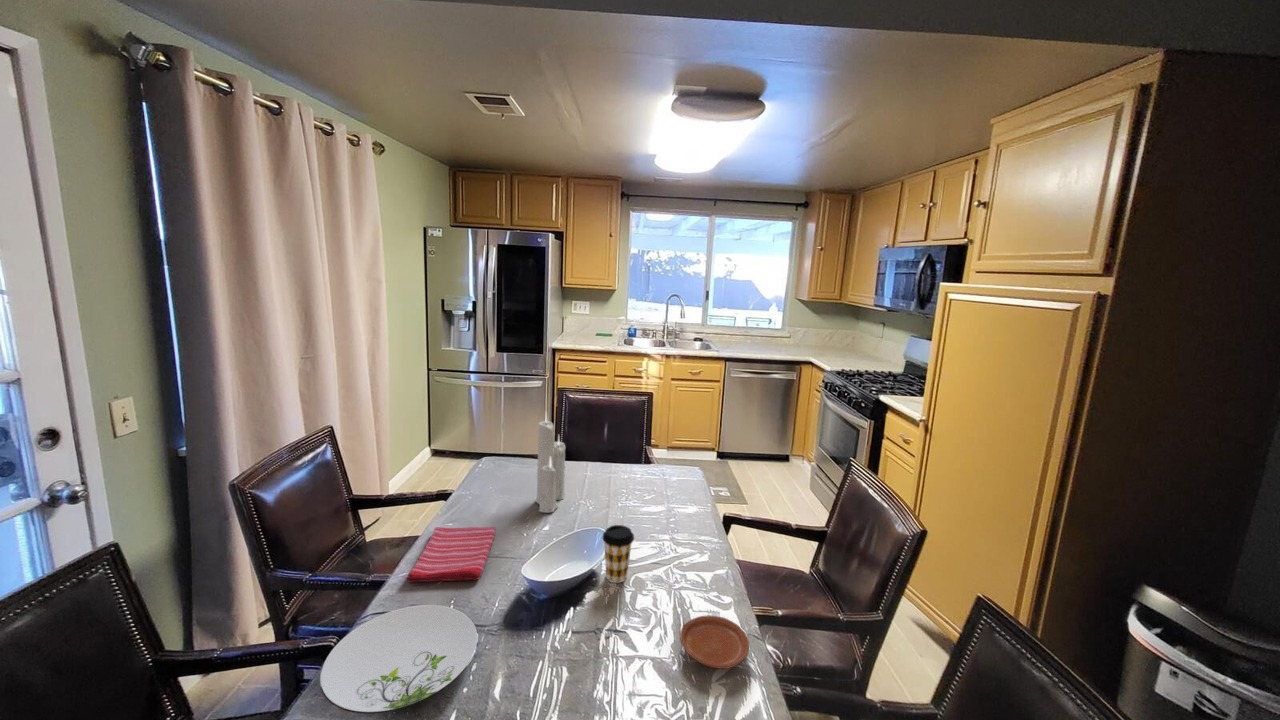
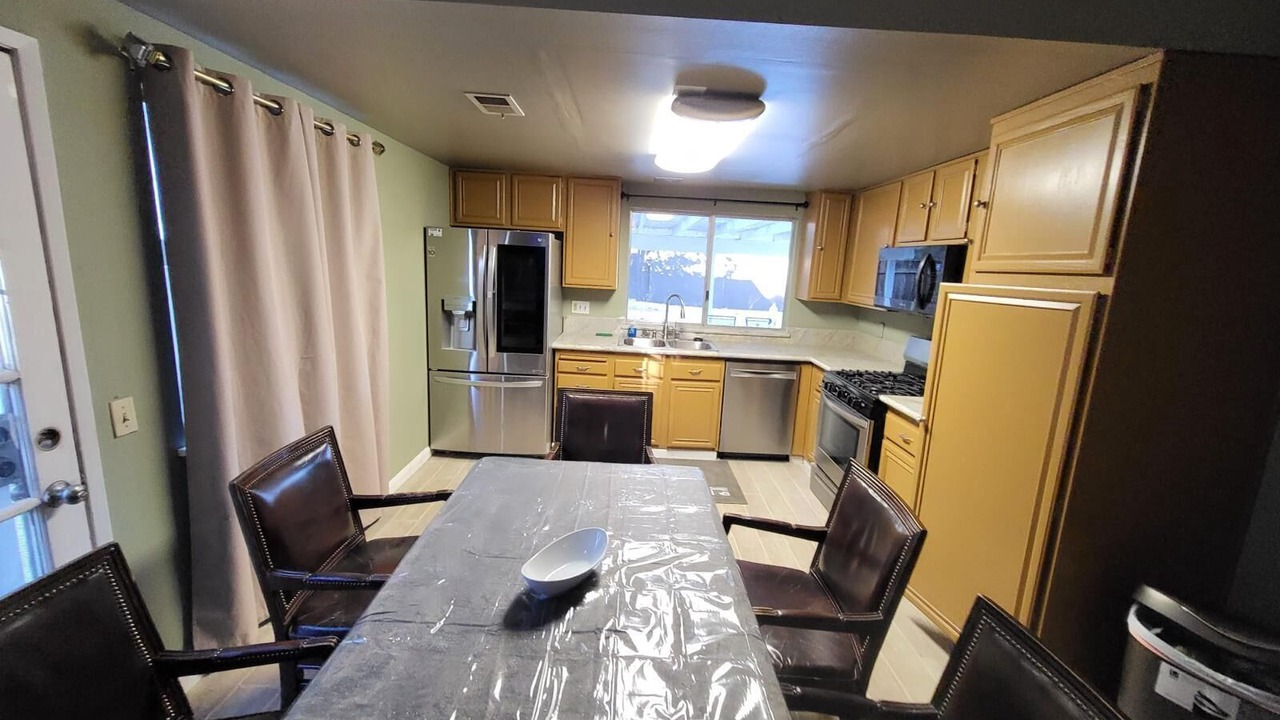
- candle (549, 455)
- plate (404, 658)
- dish towel (455, 551)
- coffee cup (617, 554)
- plate (714, 645)
